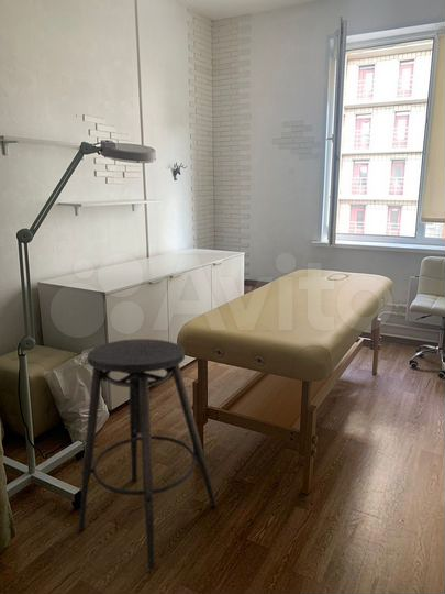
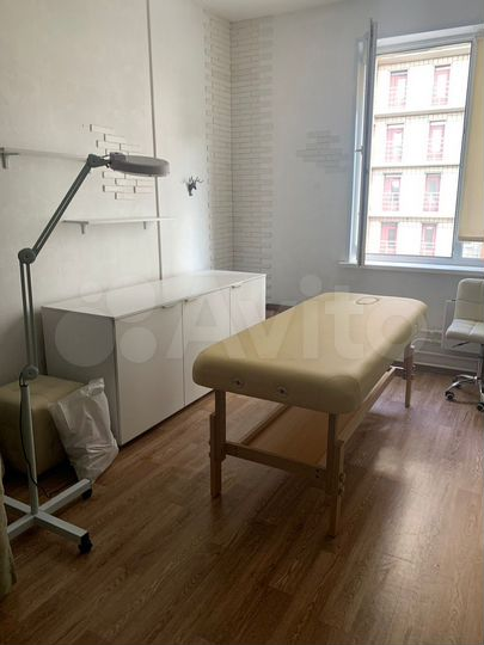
- stool (146, 437)
